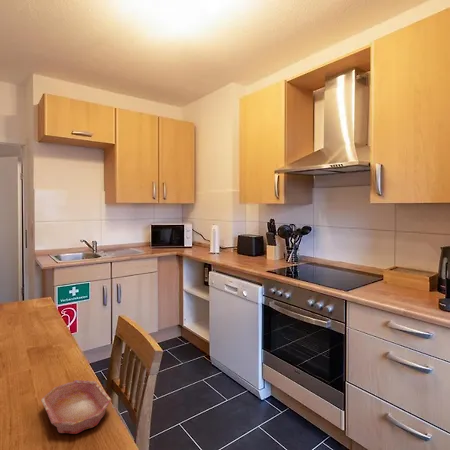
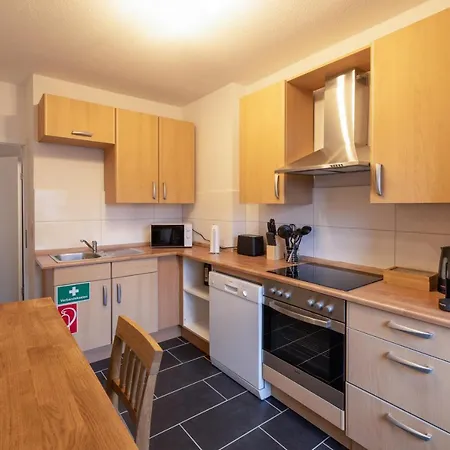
- bowl (76, 405)
